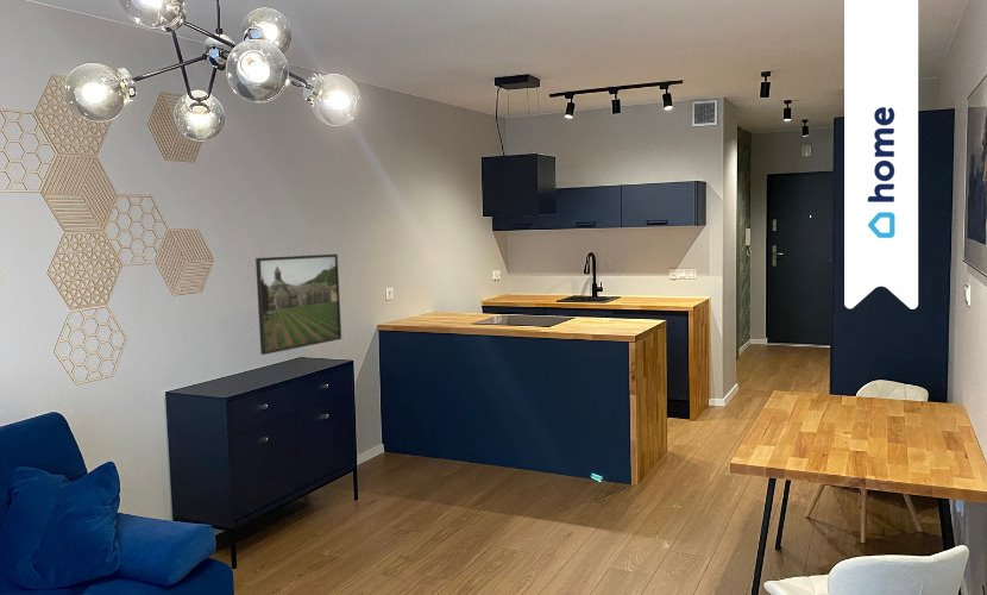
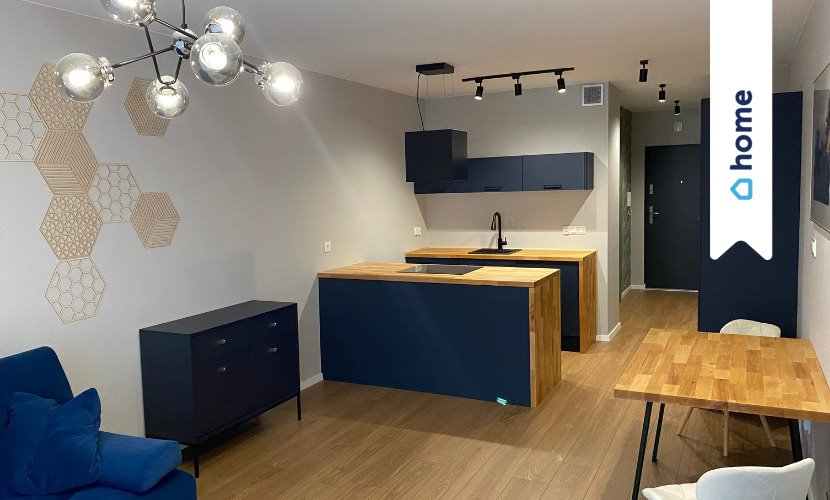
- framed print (301, 301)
